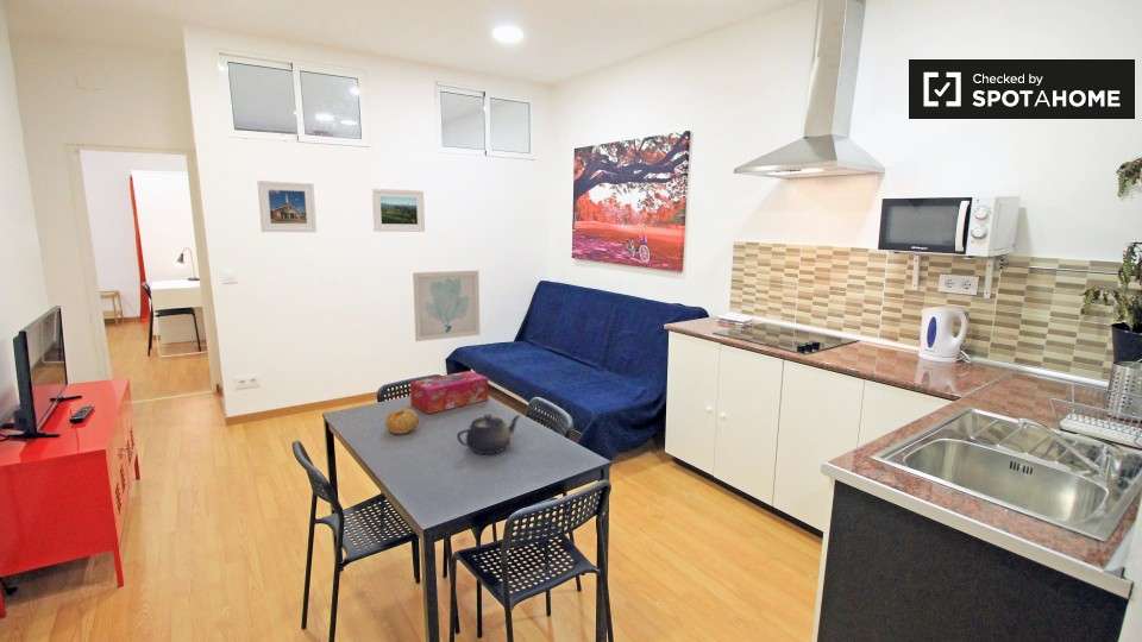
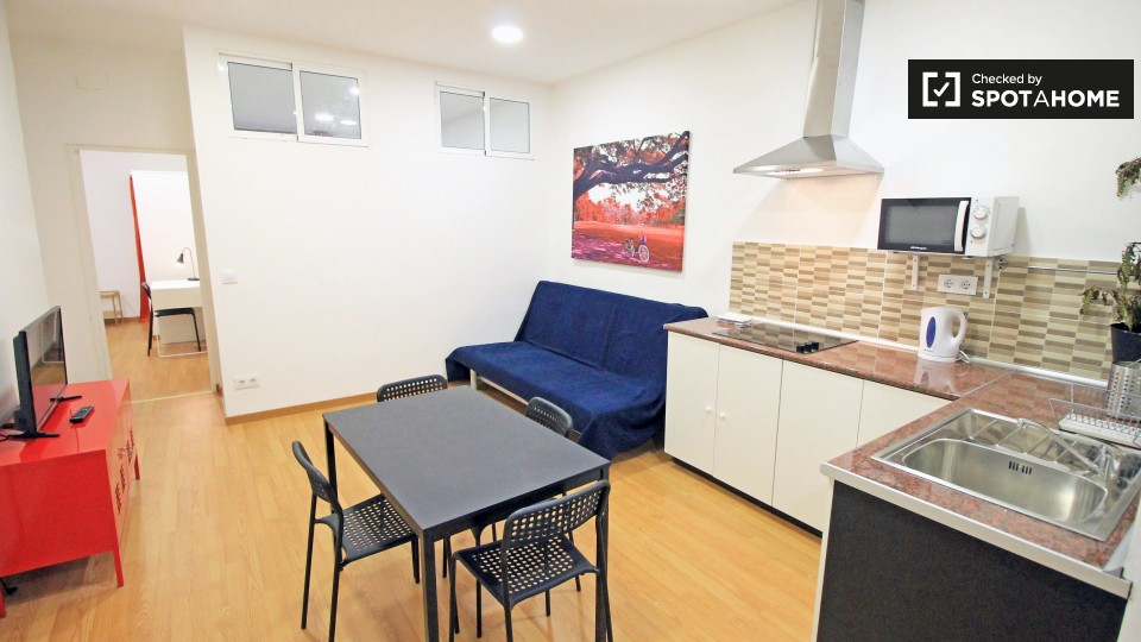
- tissue box (450, 390)
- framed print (288, 207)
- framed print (399, 210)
- fruit (402, 420)
- teapot (490, 430)
- wall art (447, 304)
